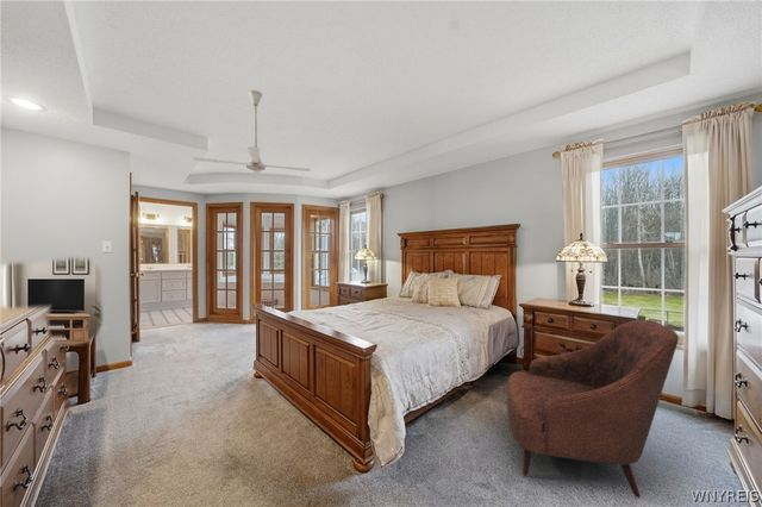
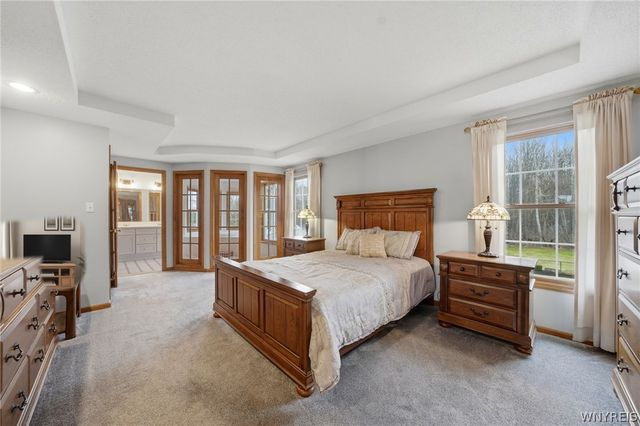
- armchair (580, 386)
- ceiling fan (255, 131)
